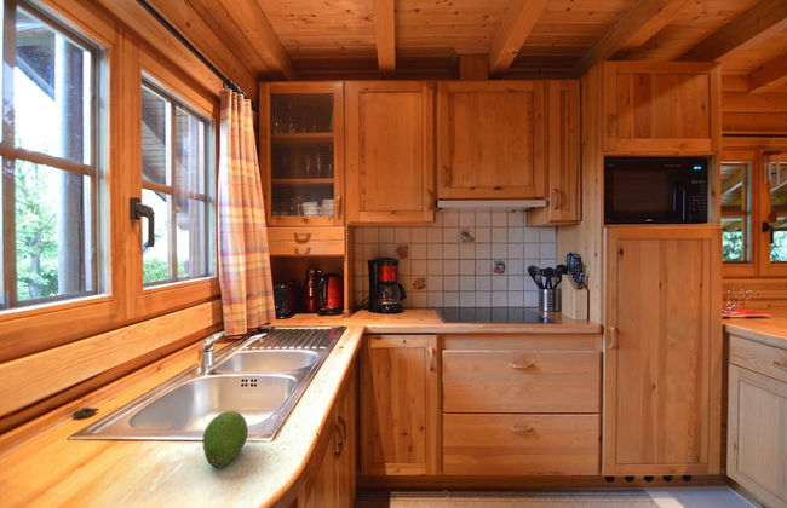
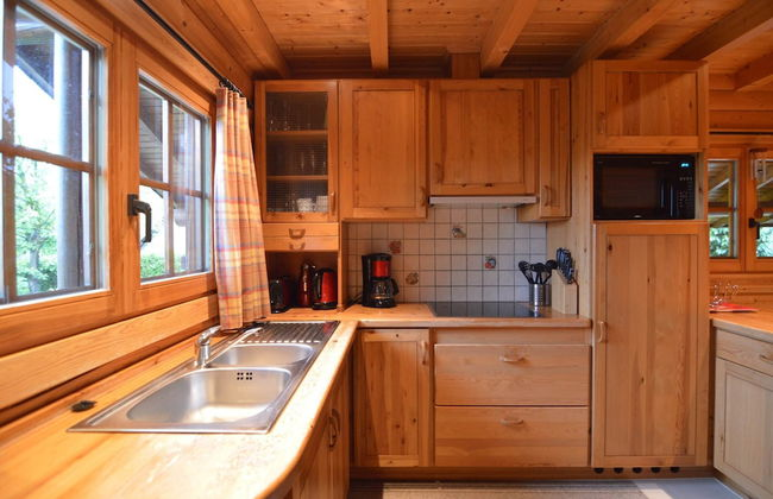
- fruit (226, 437)
